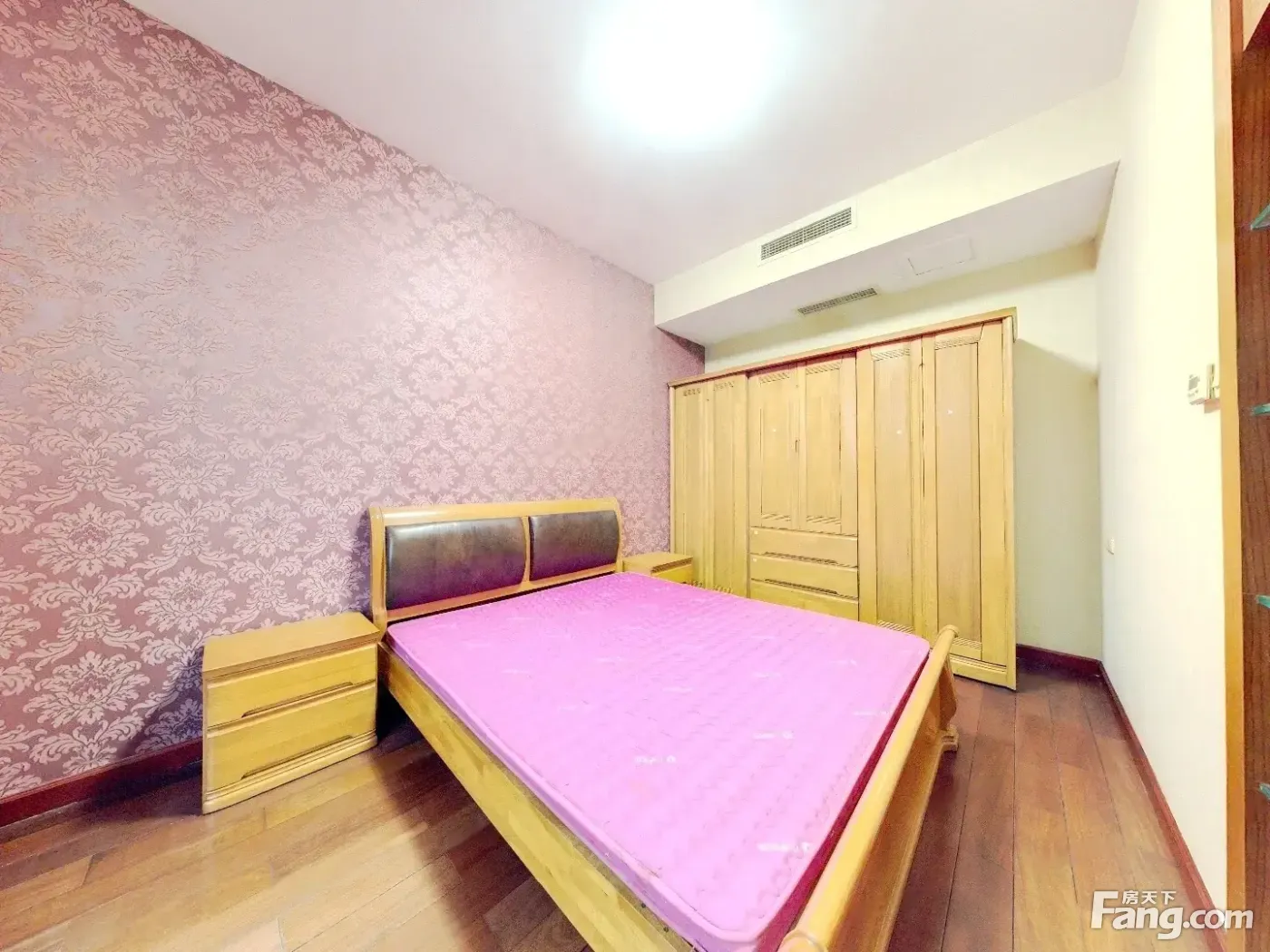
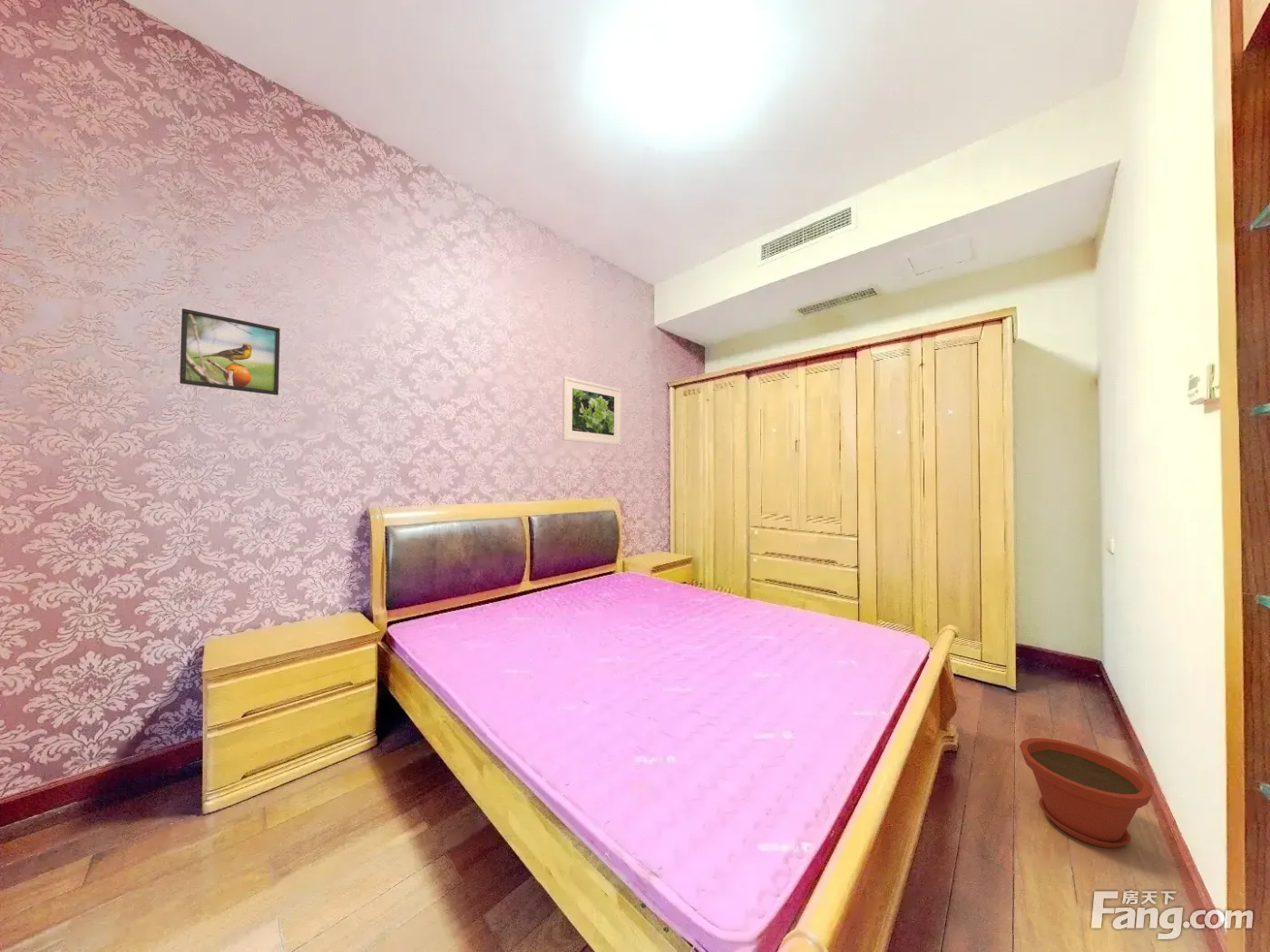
+ plant pot (1081, 795)
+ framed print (232, 354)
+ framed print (593, 413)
